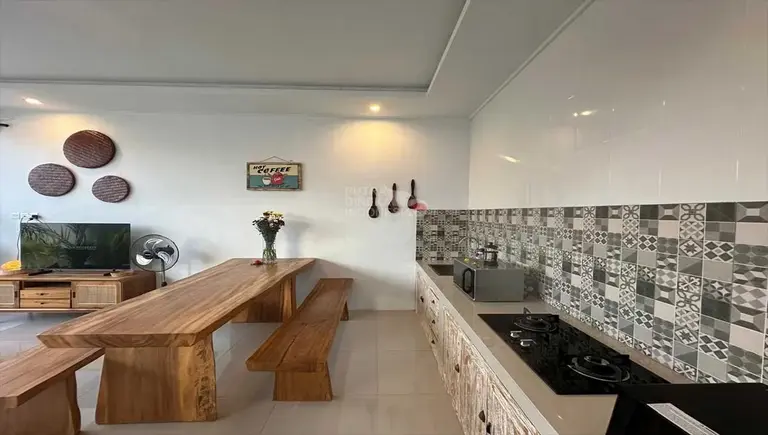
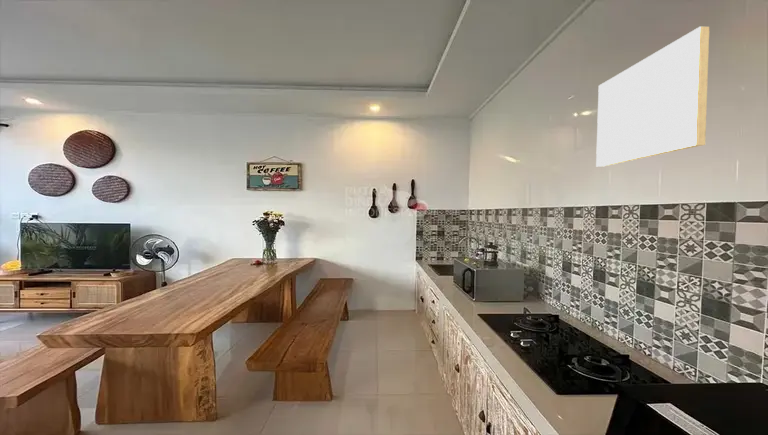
+ wall art (642, 109)
